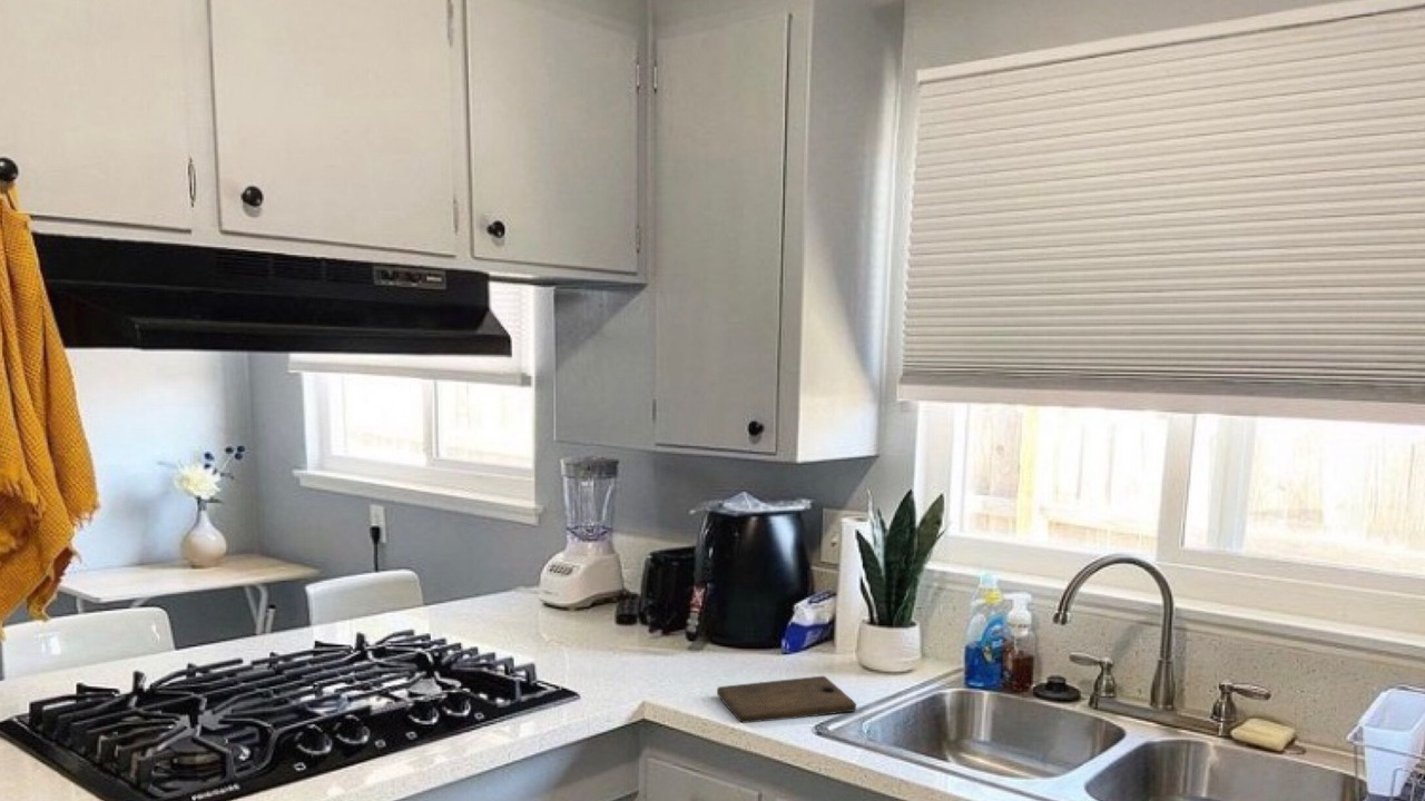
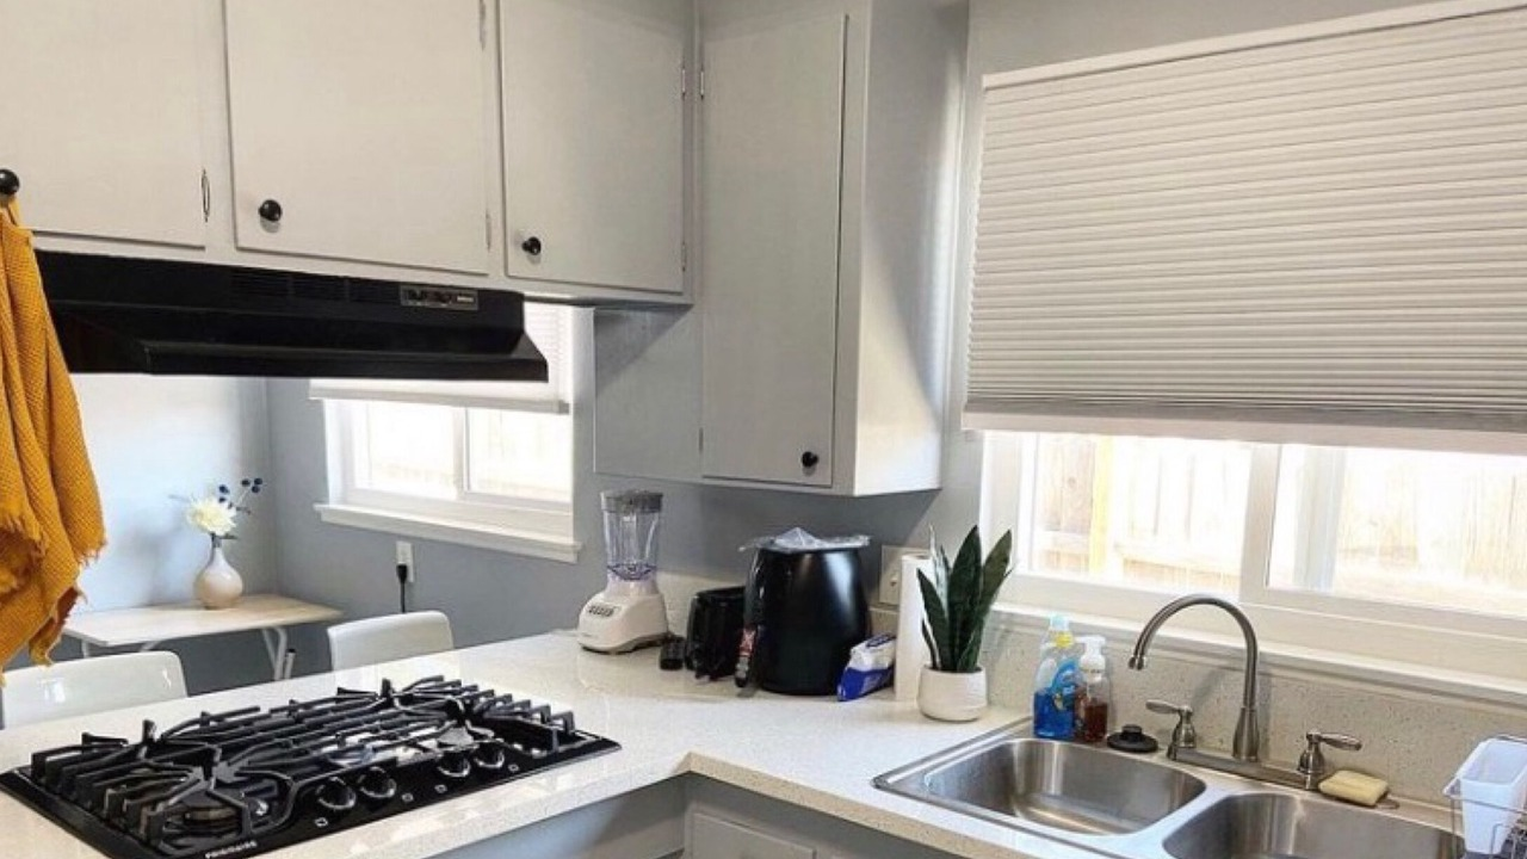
- cutting board (785, 699)
